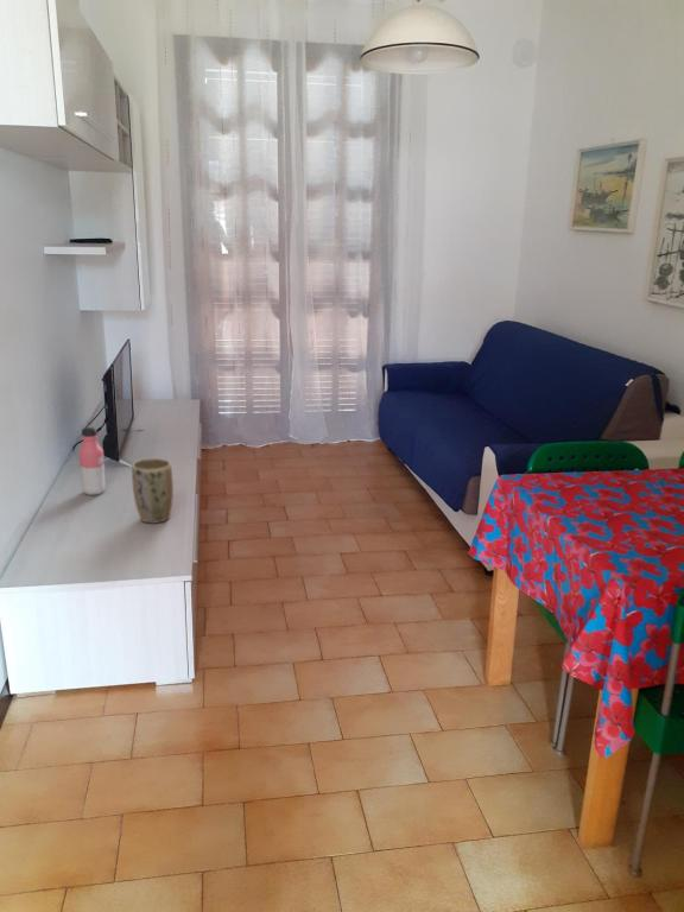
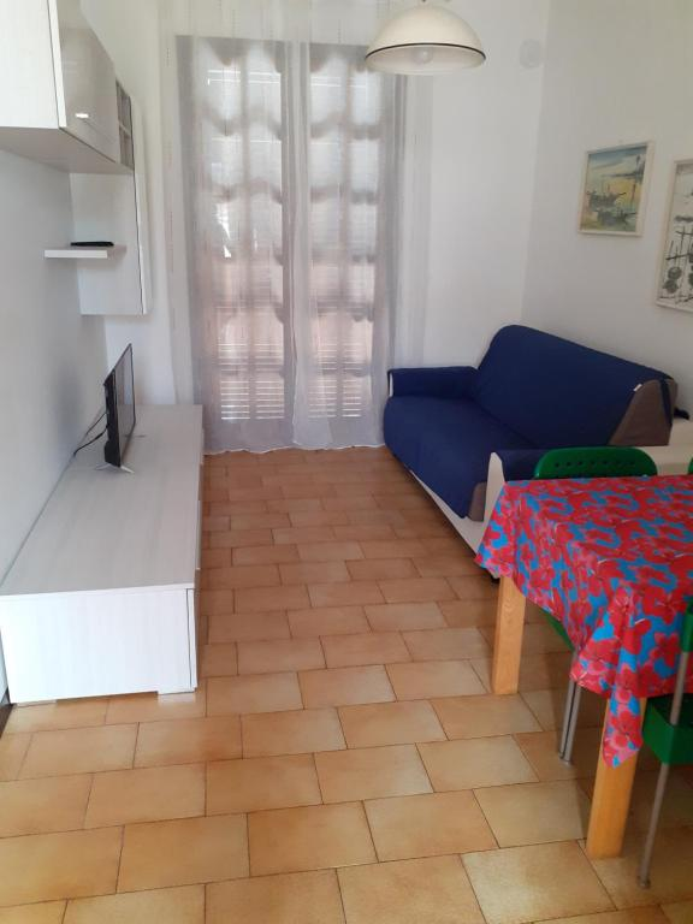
- plant pot (153, 490)
- water bottle (91, 460)
